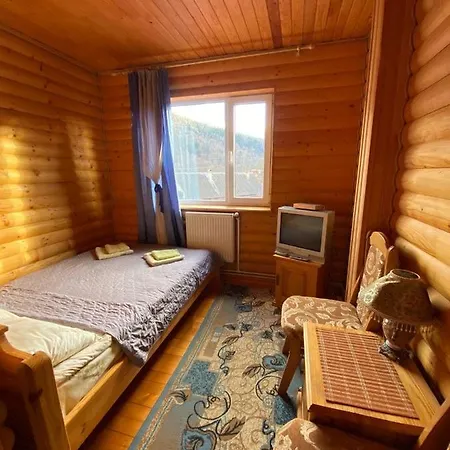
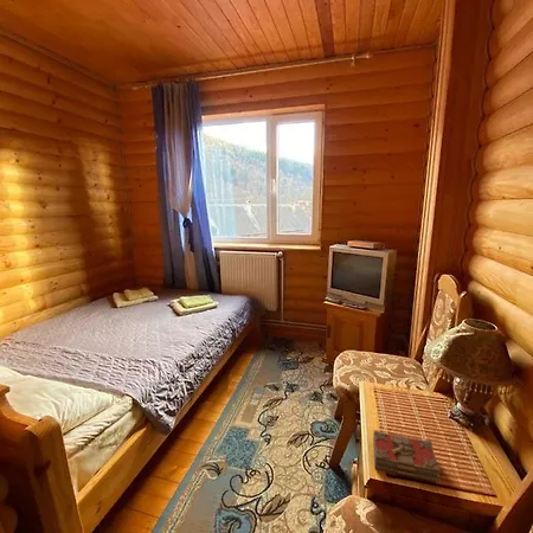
+ book (404, 454)
